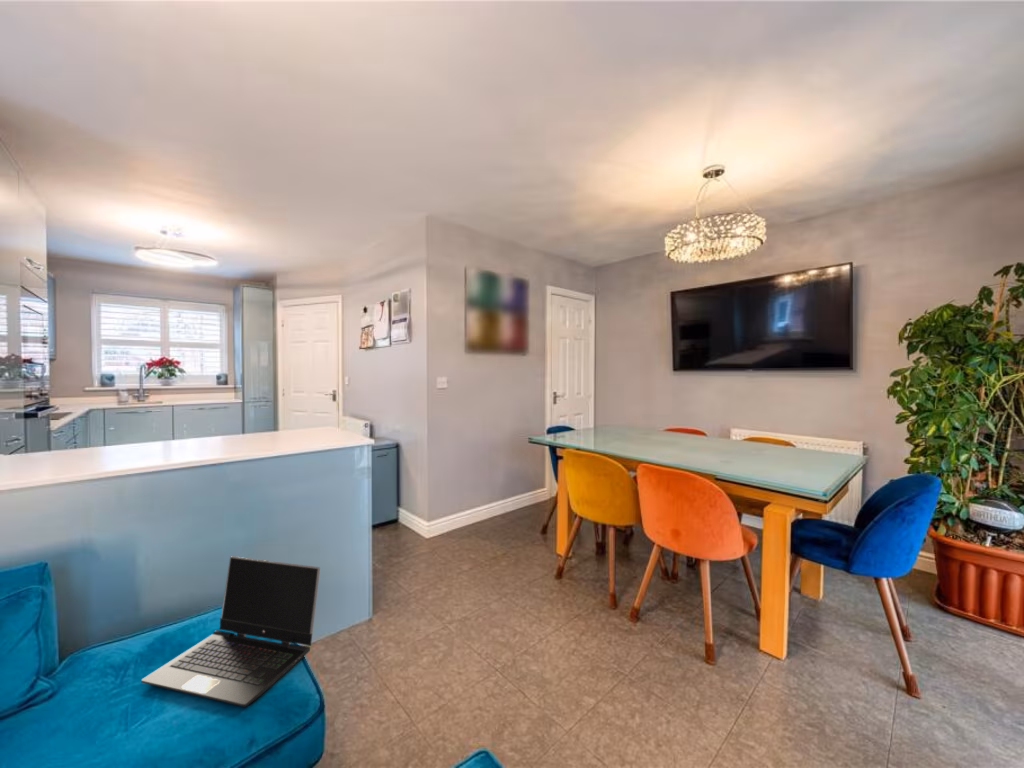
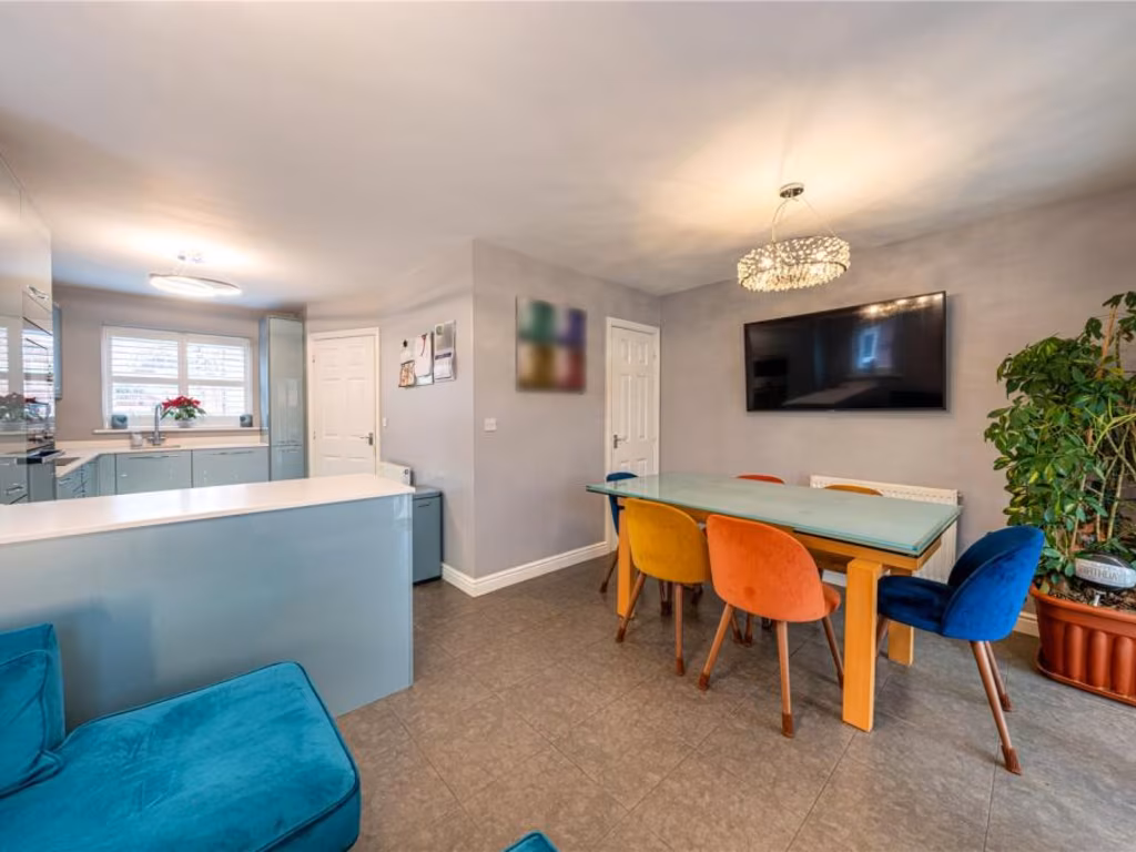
- laptop computer (237, 622)
